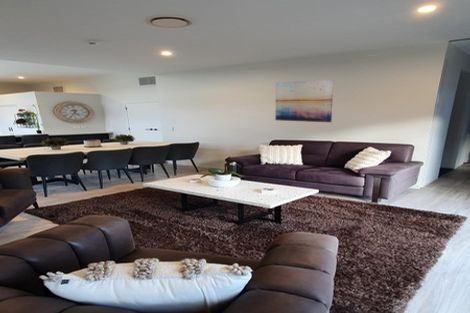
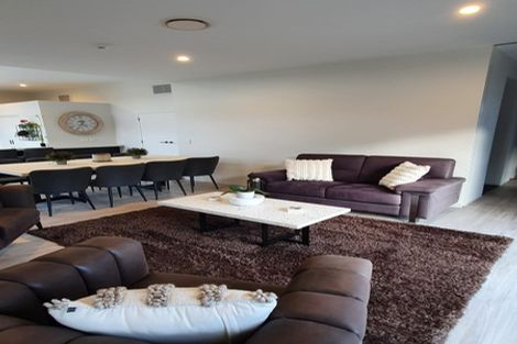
- wall art (302, 101)
